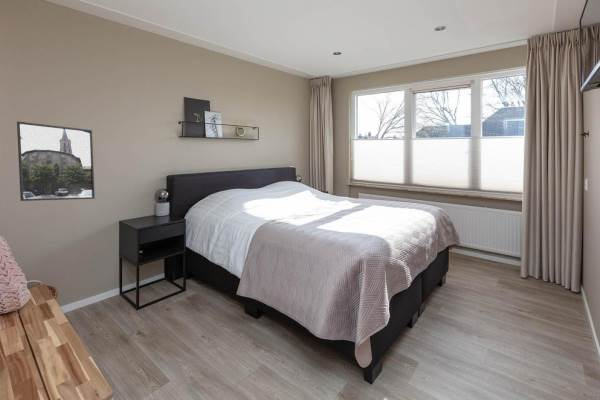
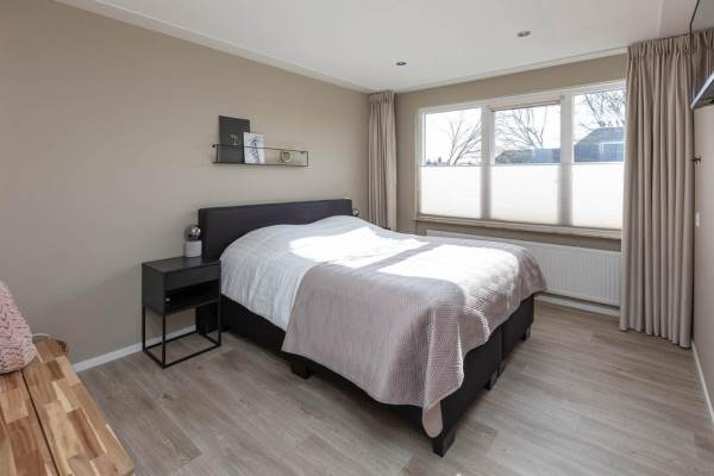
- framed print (58, 163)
